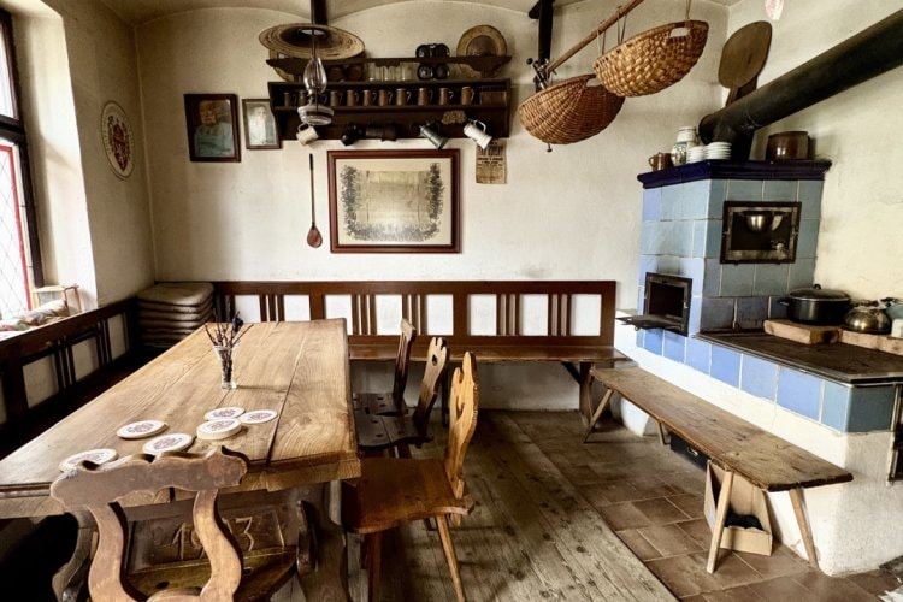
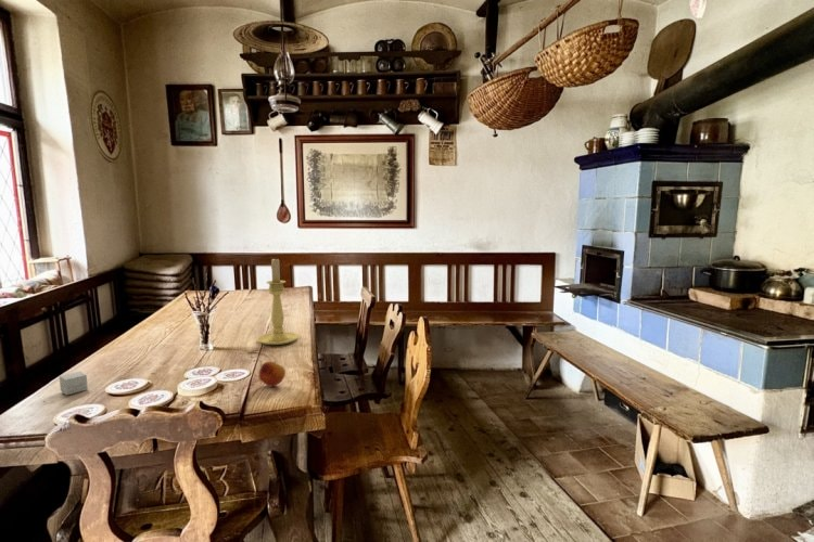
+ candle holder (277, 299)
+ apple (272, 373)
+ small box (73, 383)
